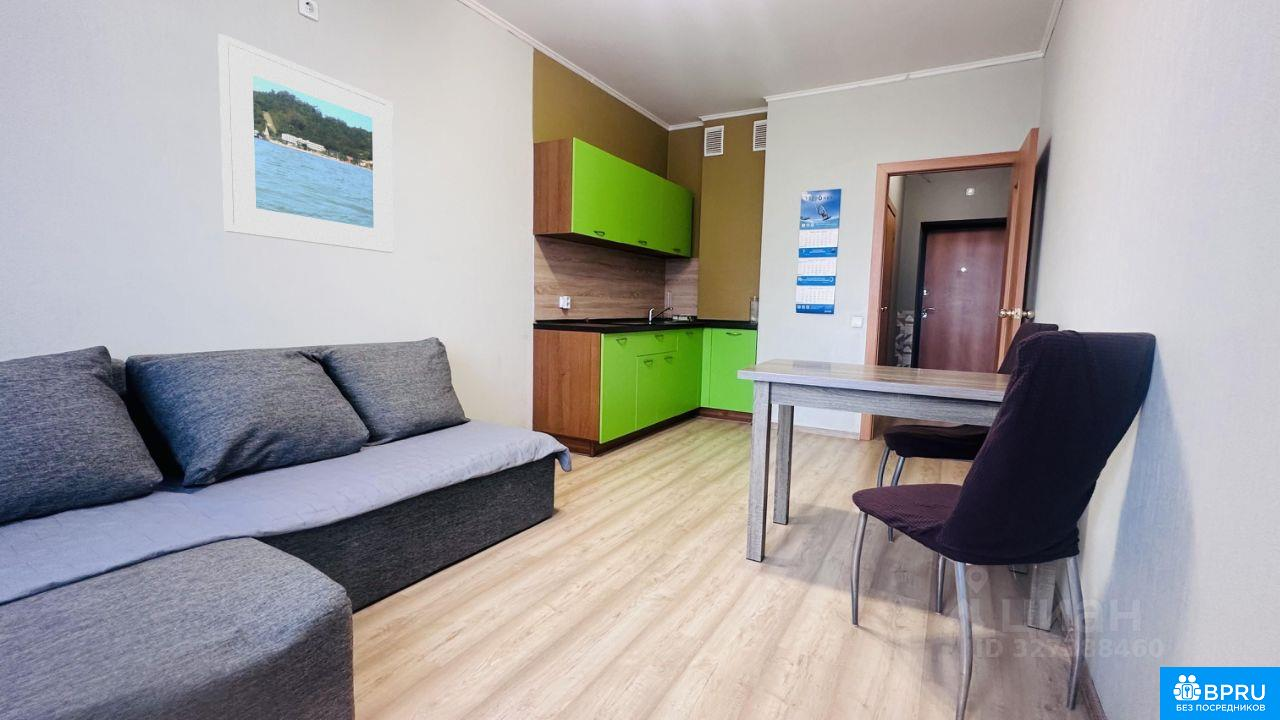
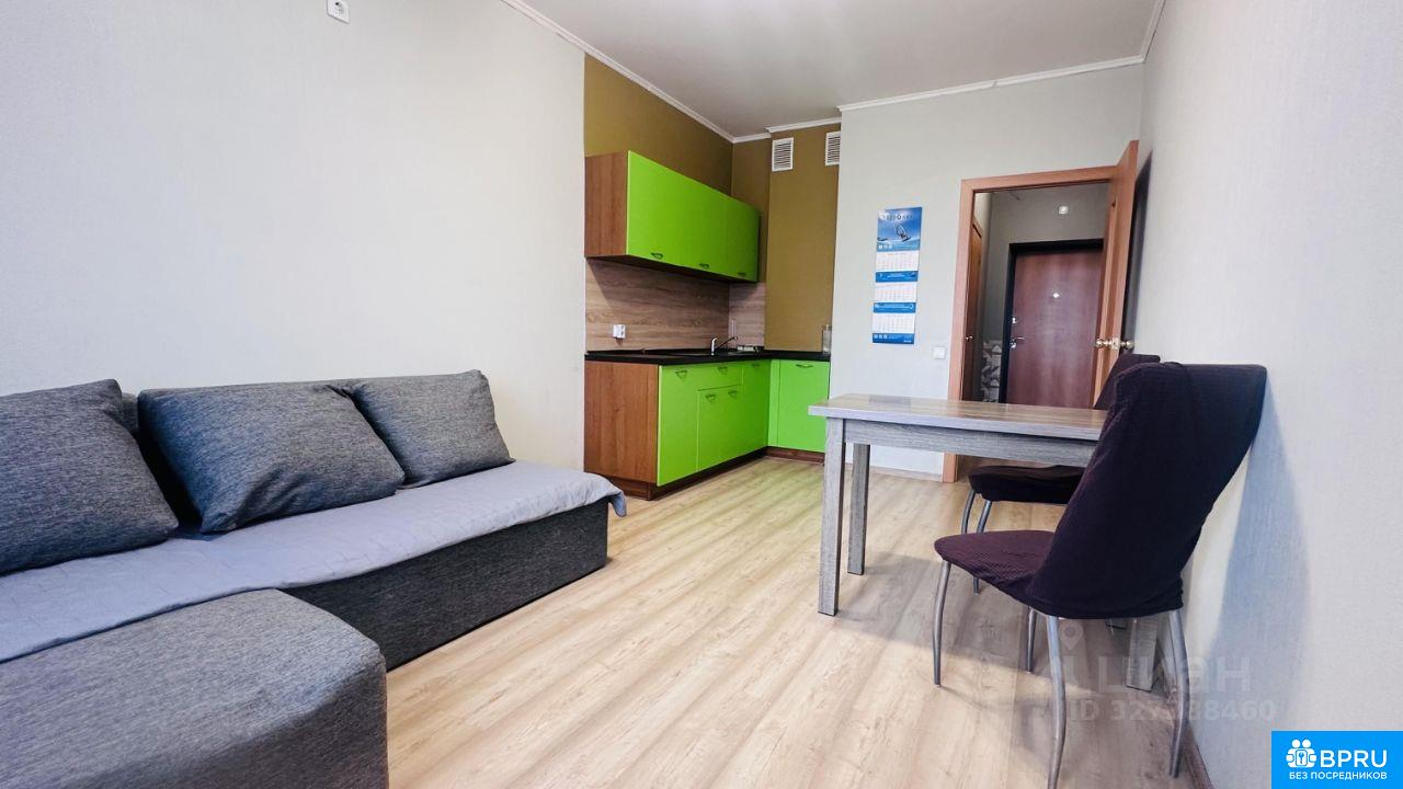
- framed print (318, 159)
